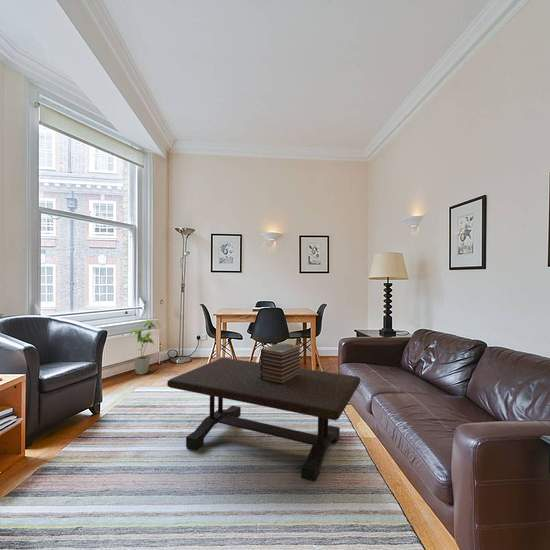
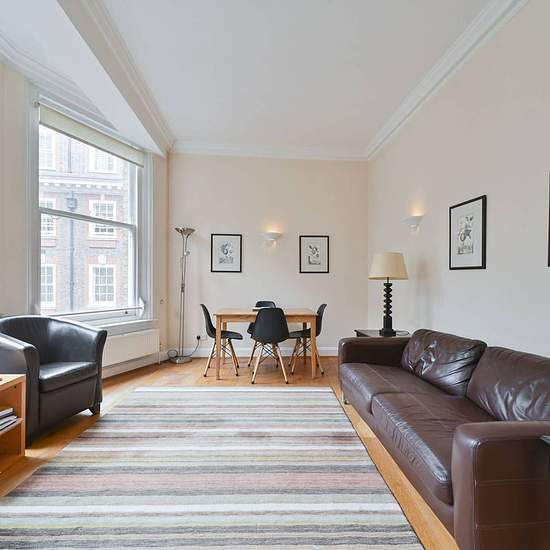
- coffee table (265, 406)
- book stack (281, 362)
- house plant (145, 346)
